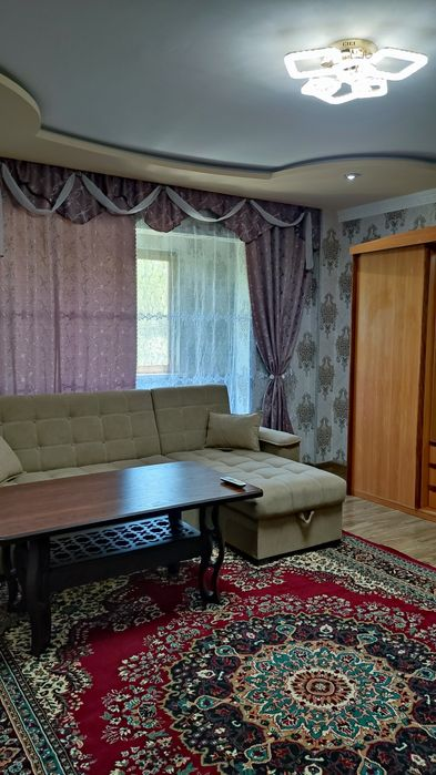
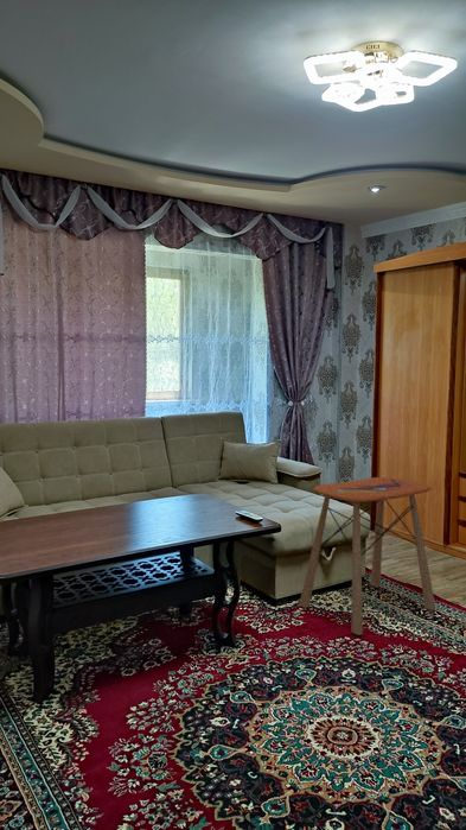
+ side table (369, 547)
